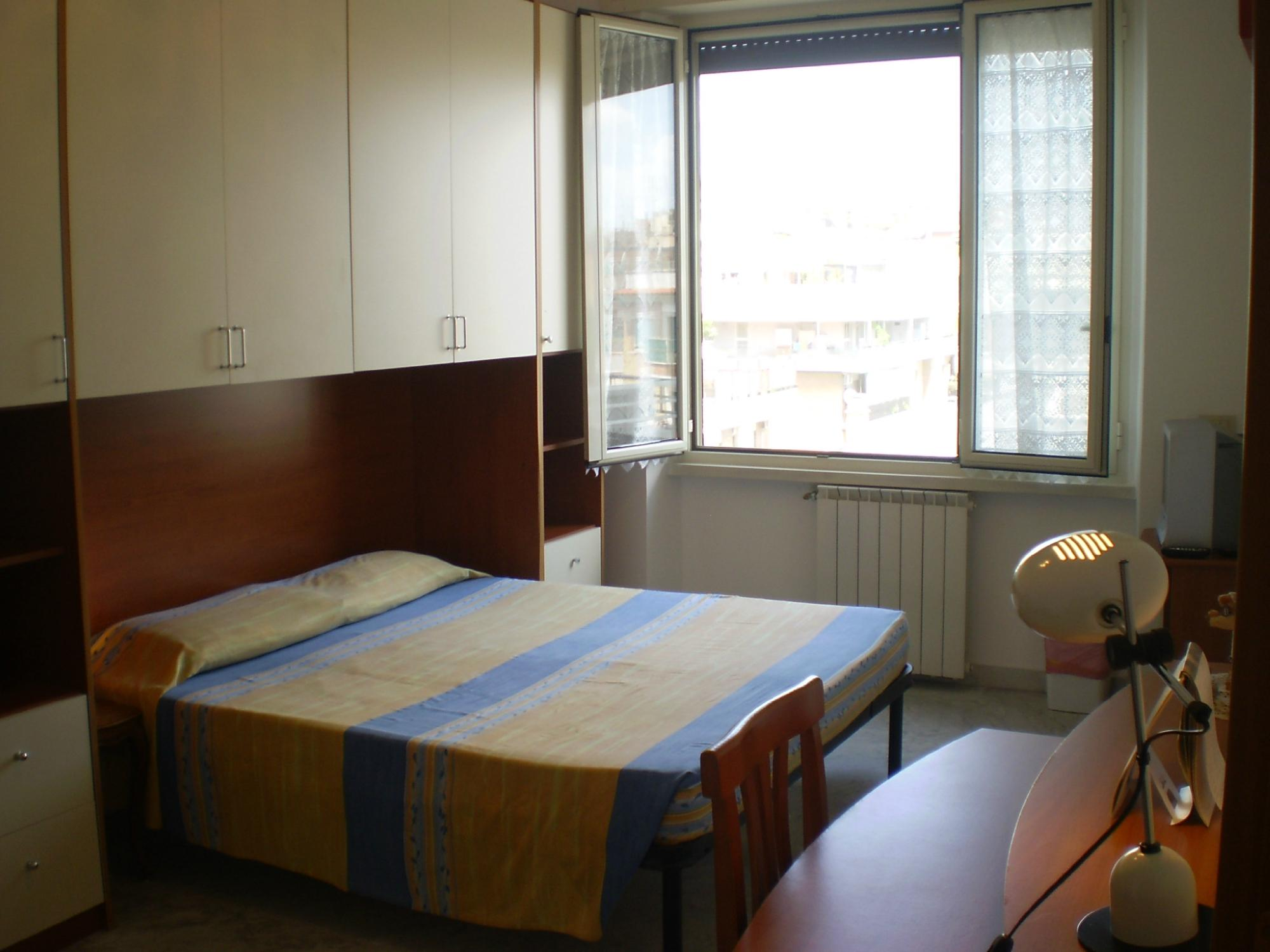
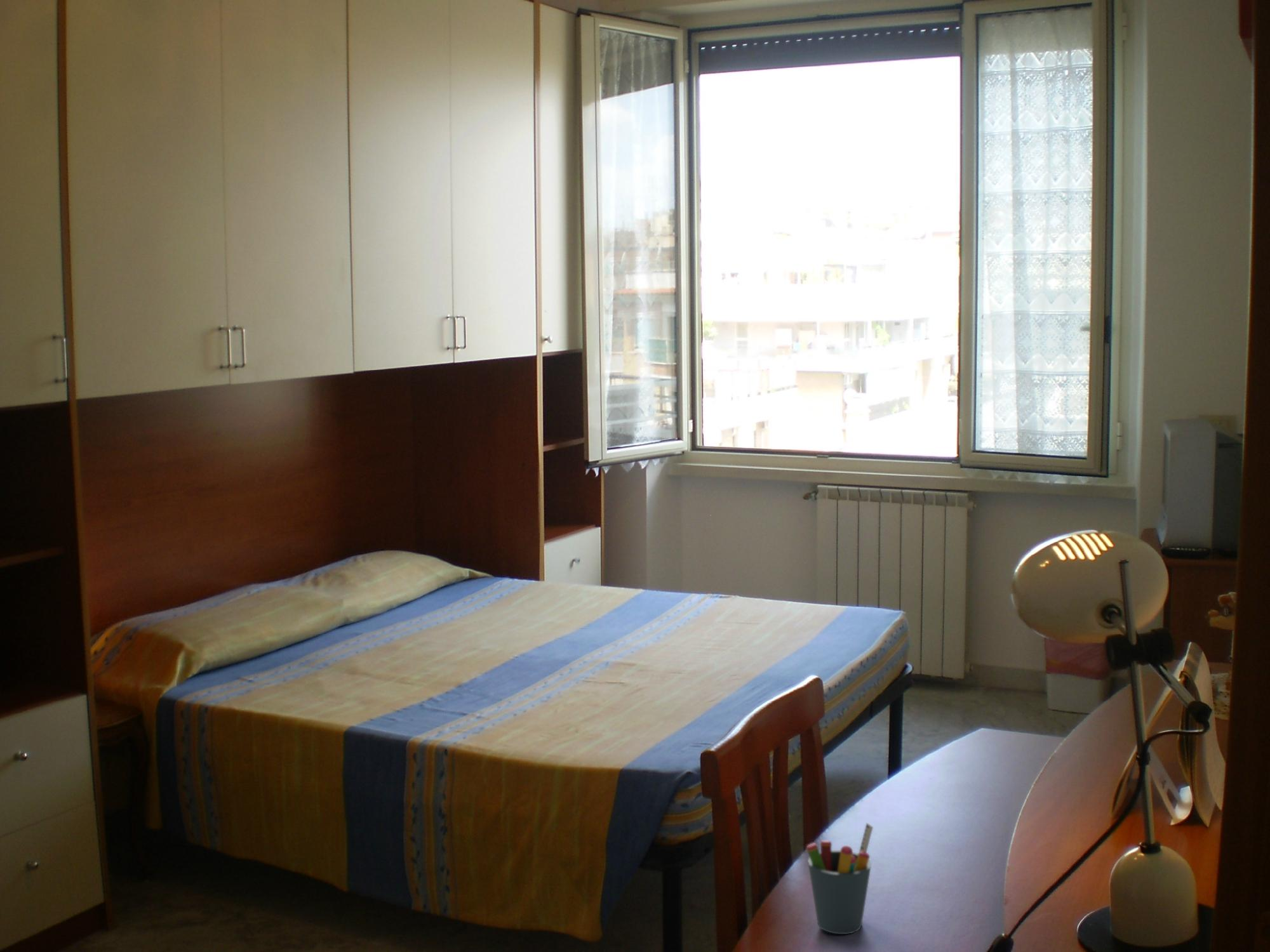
+ pen holder (839, 876)
